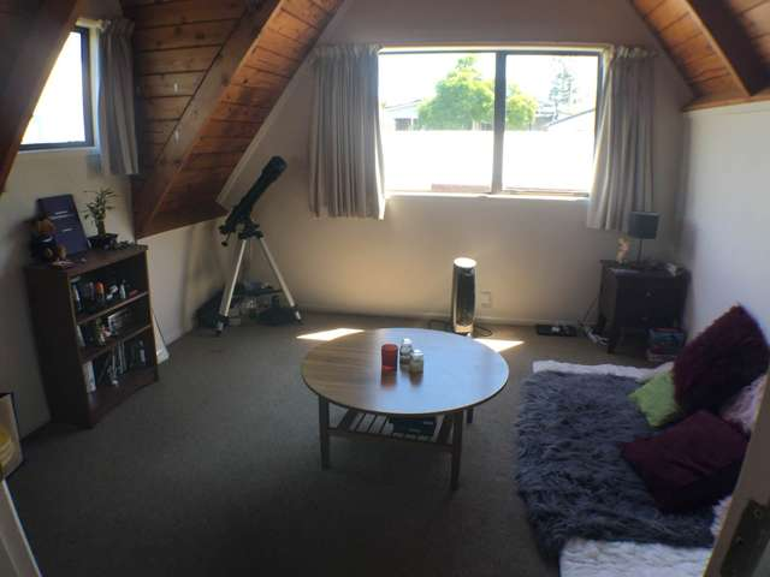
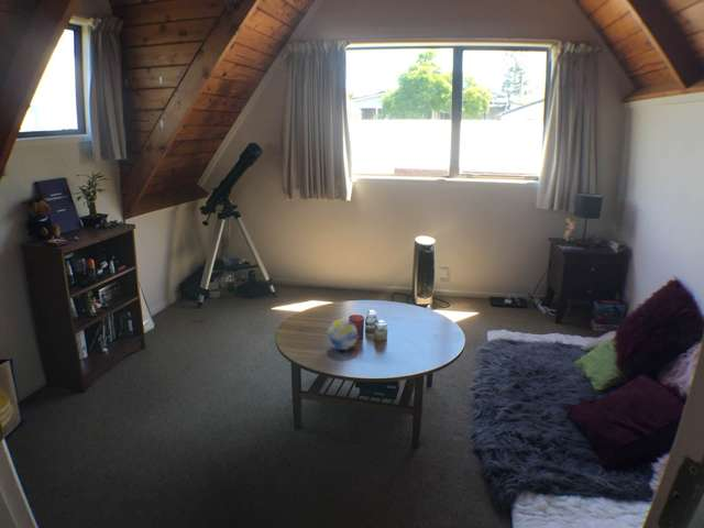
+ decorative ball (342, 334)
